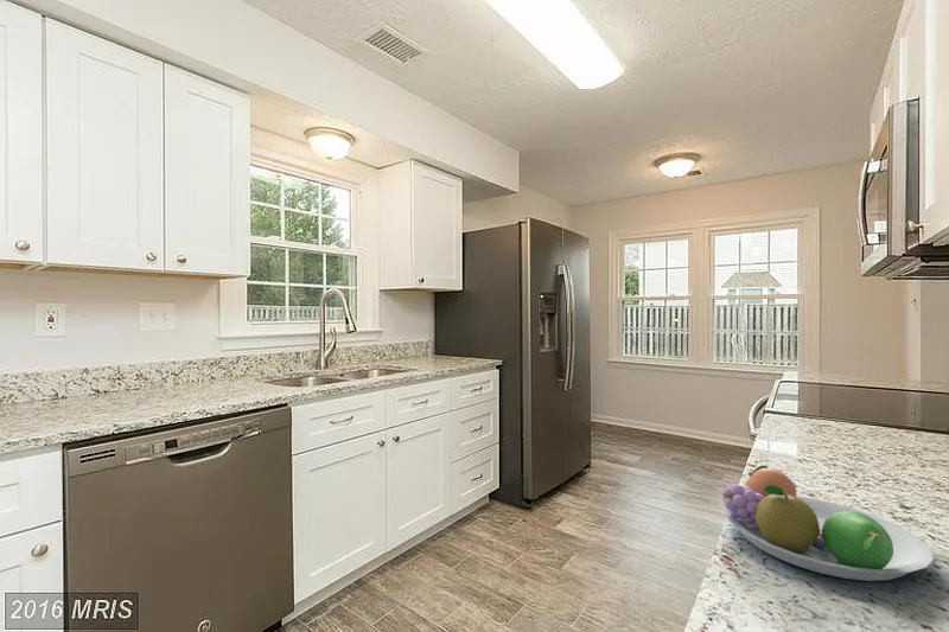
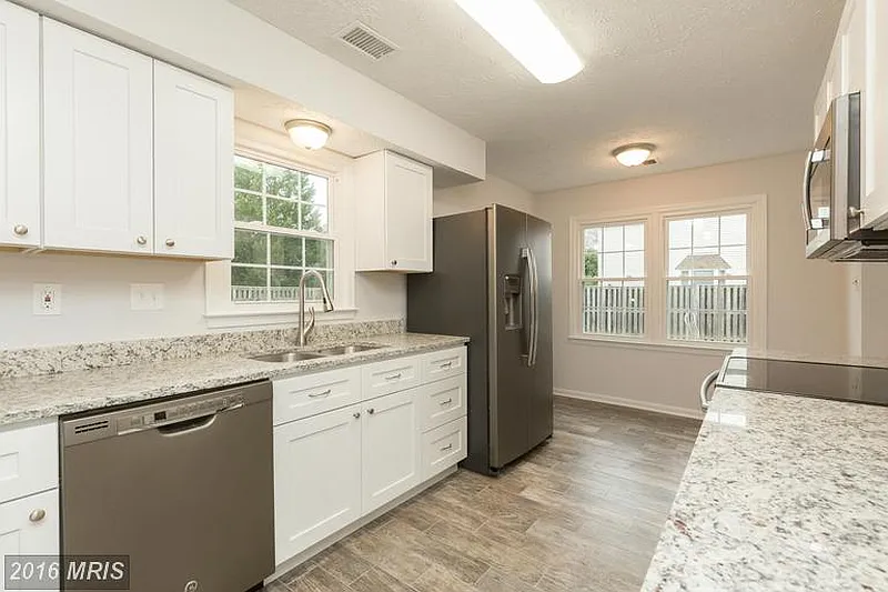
- fruit bowl (816, 512)
